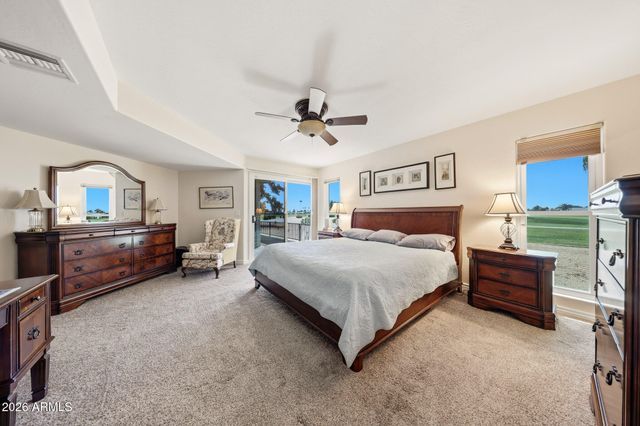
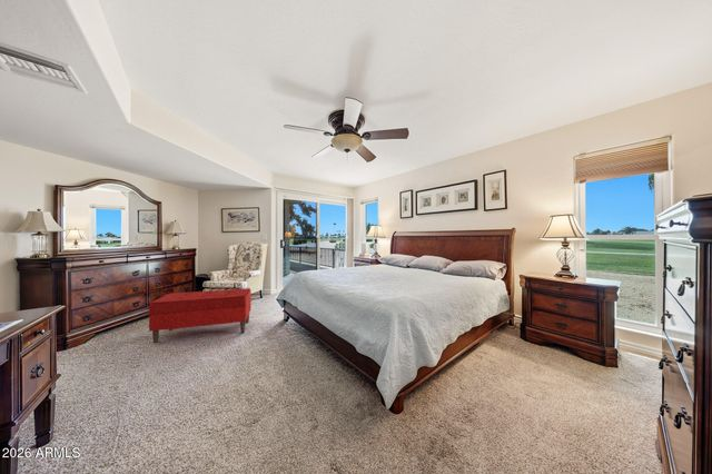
+ bench (206, 313)
